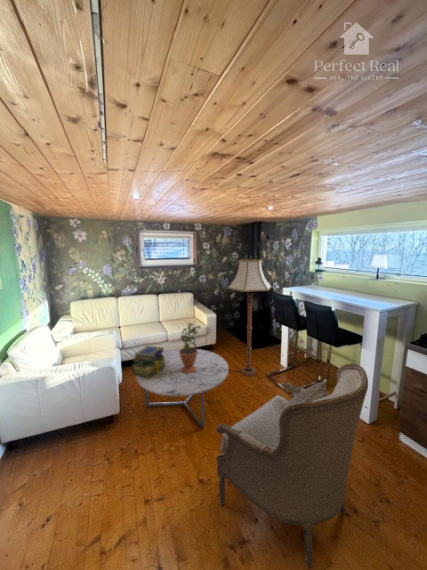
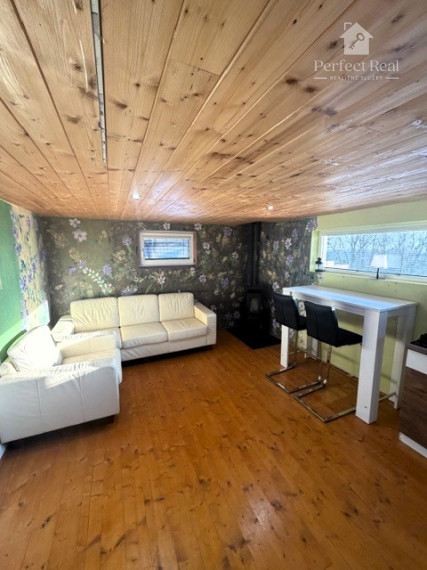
- coffee table (183, 386)
- floor lamp (249, 316)
- potted plant (189, 344)
- stack of books (149, 360)
- armchair (293, 436)
